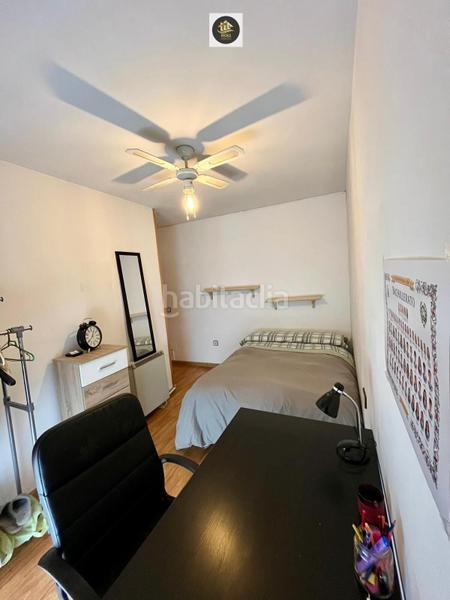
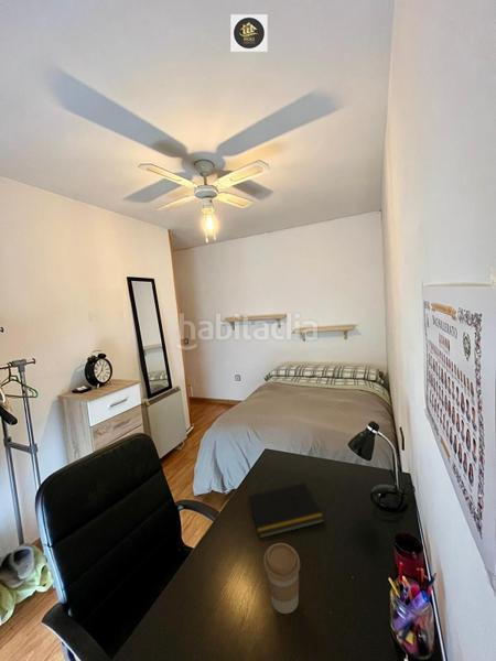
+ notepad (284, 508)
+ coffee cup (282, 576)
